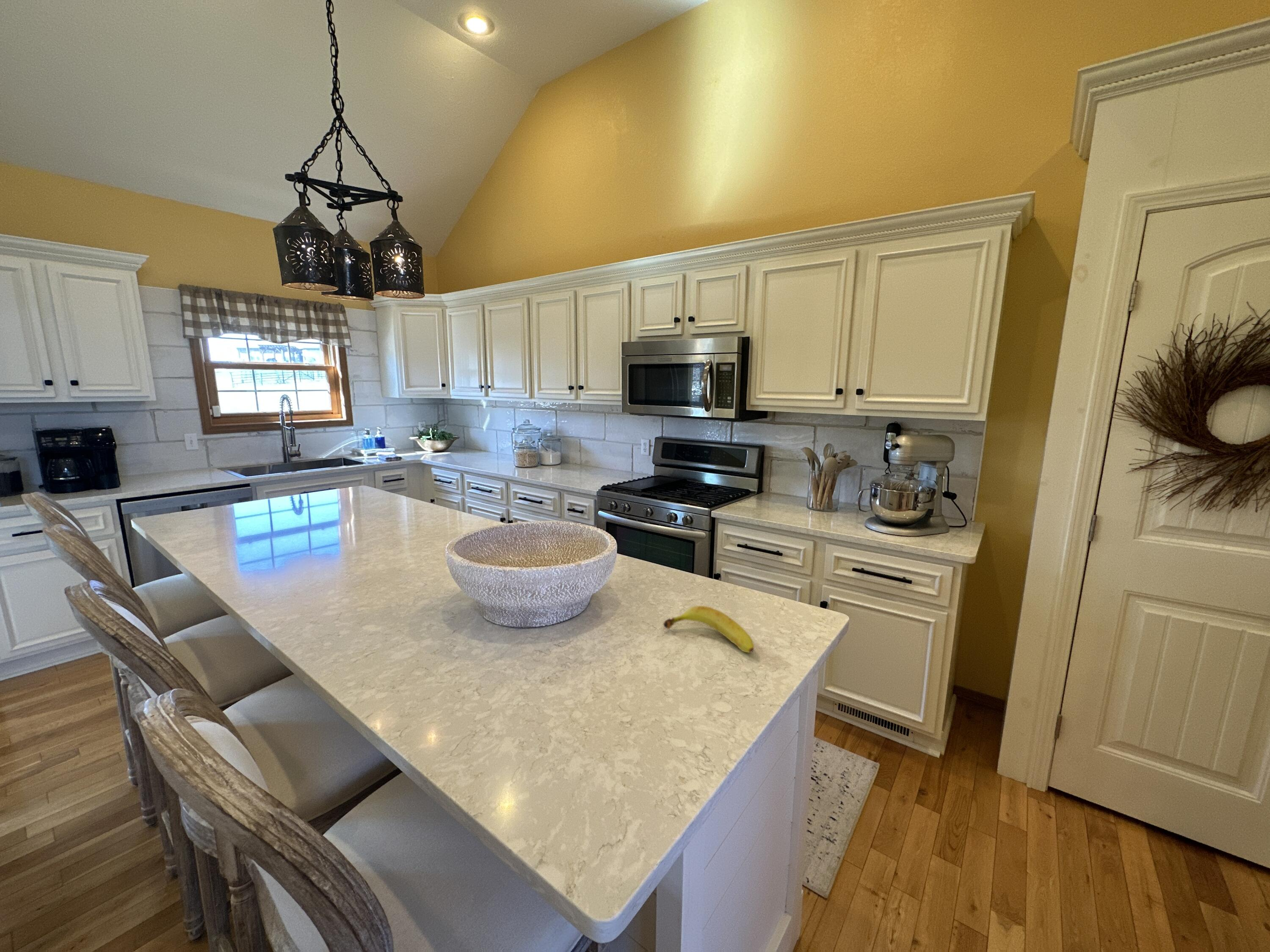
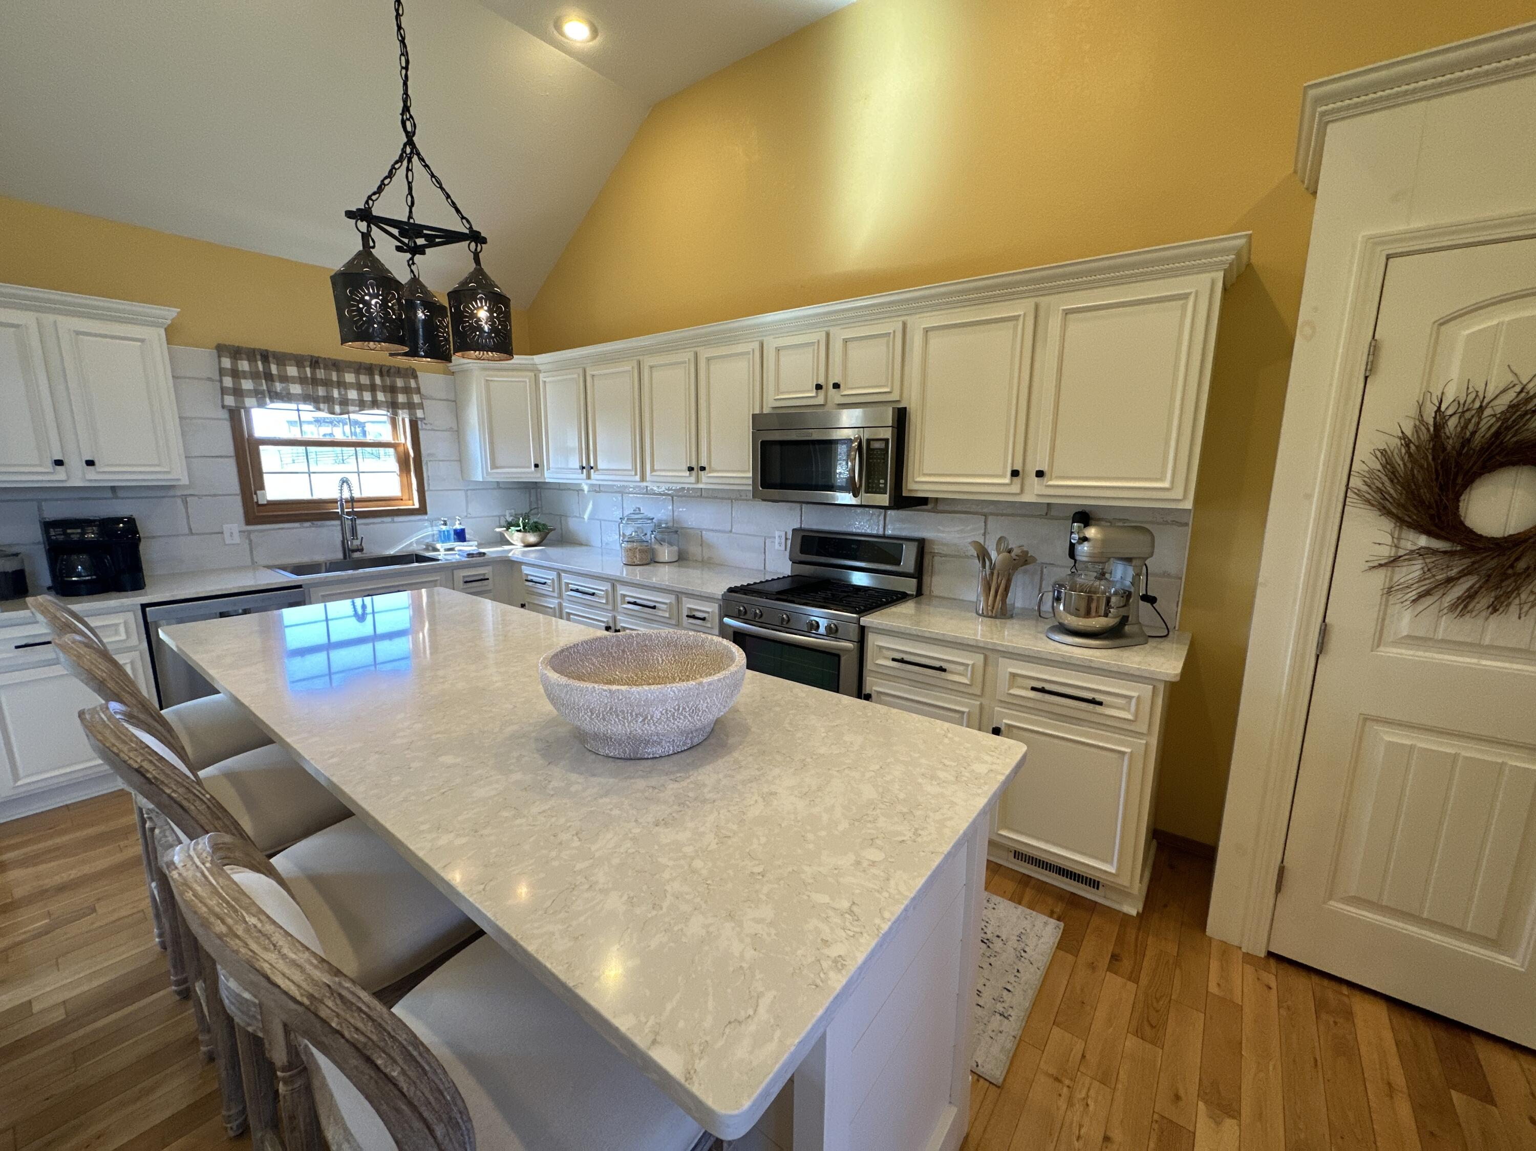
- fruit (710, 625)
